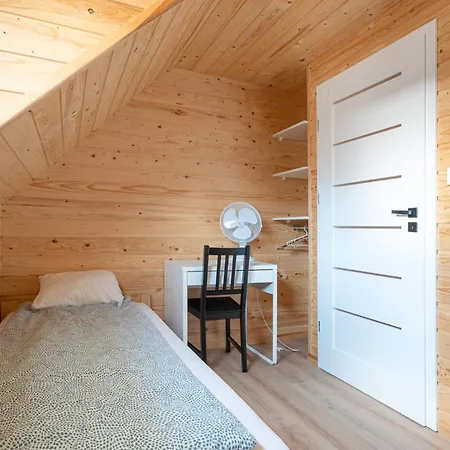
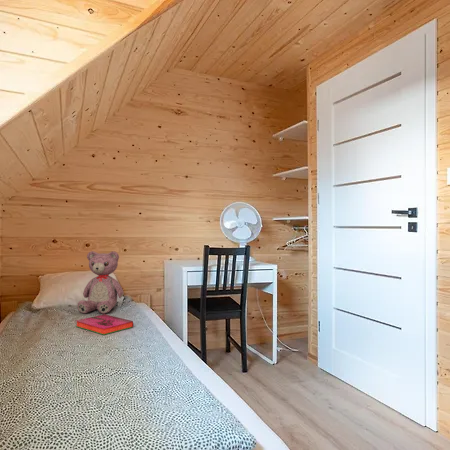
+ hardback book (104, 323)
+ teddy bear (100, 280)
